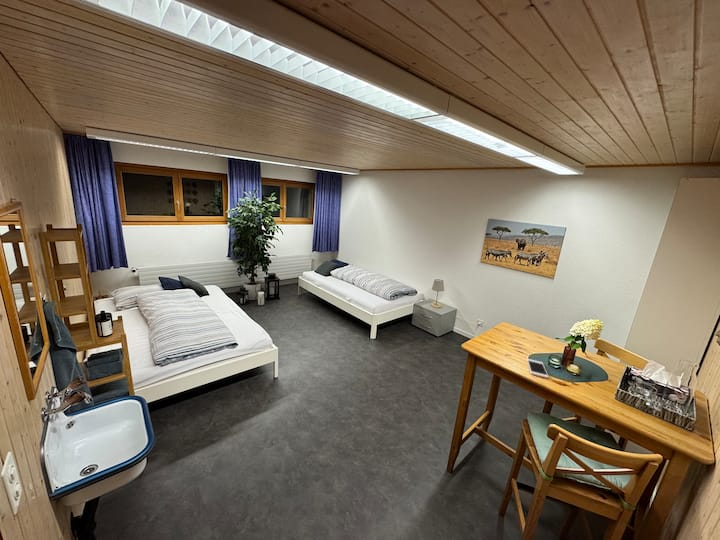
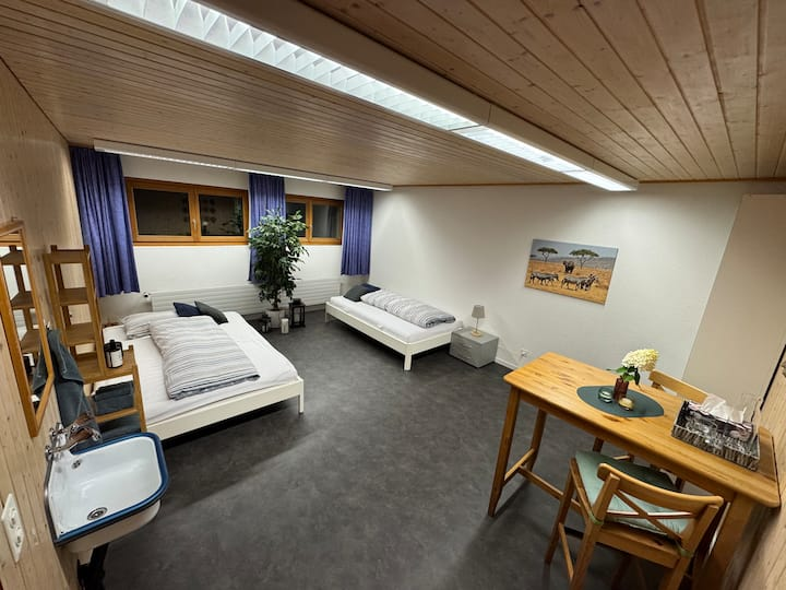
- cell phone (536, 367)
